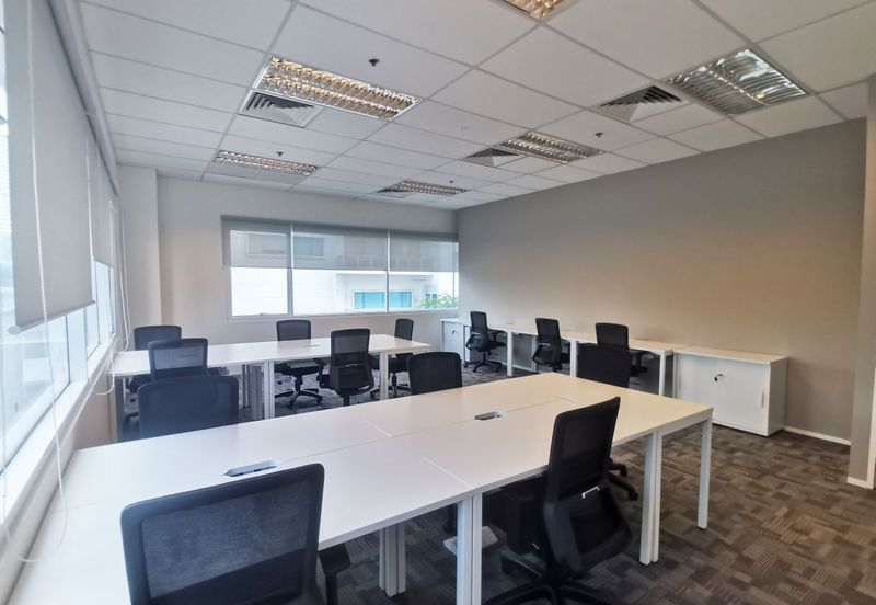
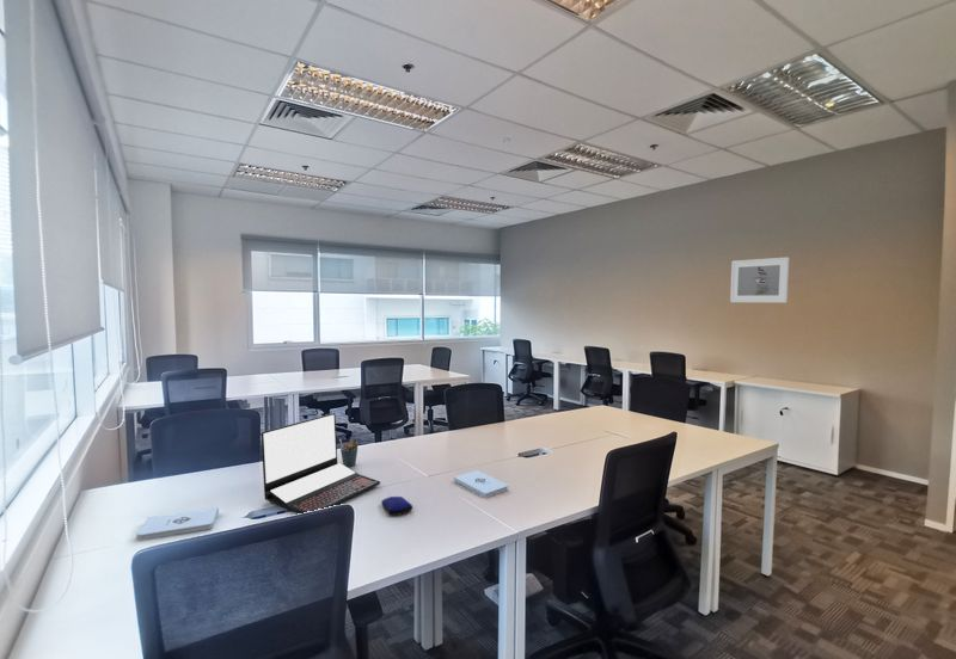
+ pen holder (349, 451)
+ notepad (480, 482)
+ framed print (758, 281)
+ computer mouse (396, 503)
+ laptop (324, 460)
+ notepad (179, 522)
